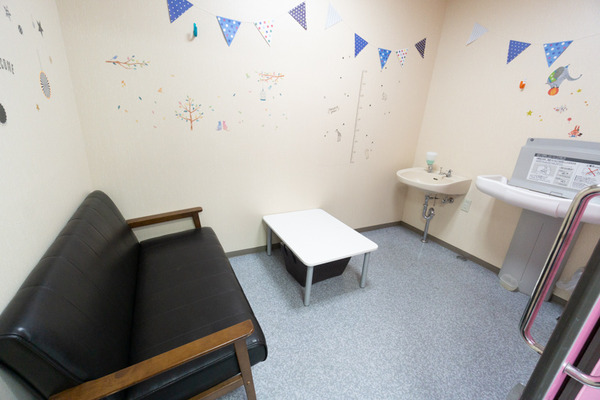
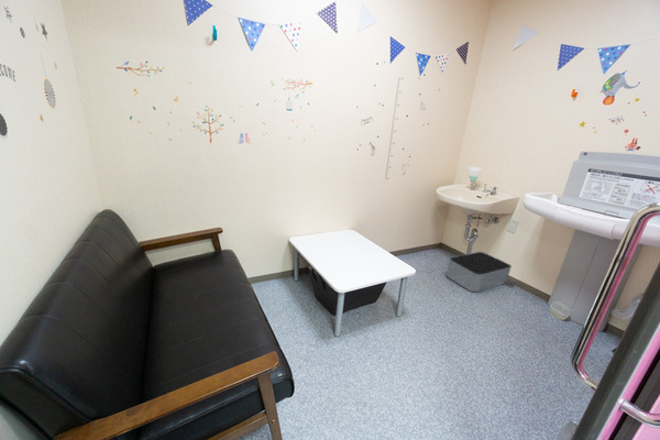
+ storage bin (477, 270)
